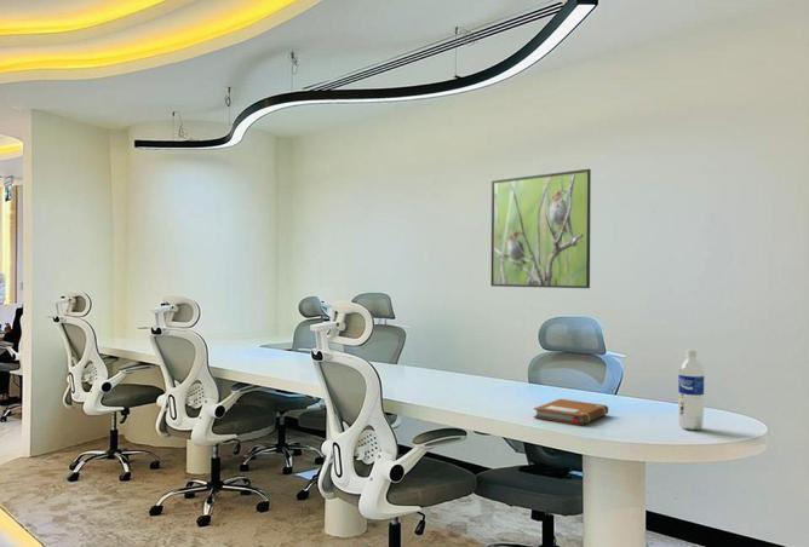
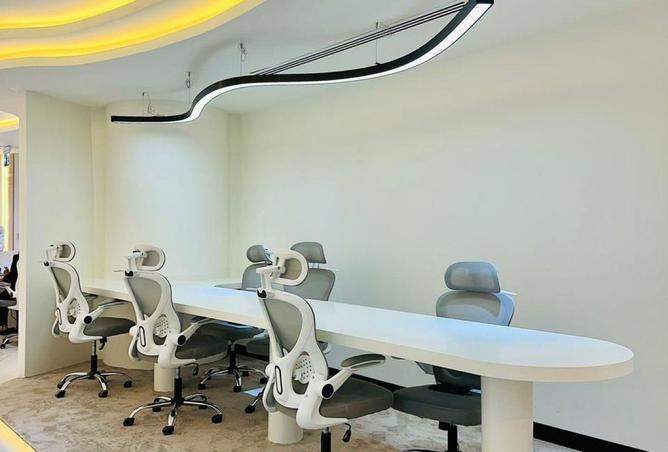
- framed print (538, 231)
- water bottle (690, 388)
- notebook (570, 411)
